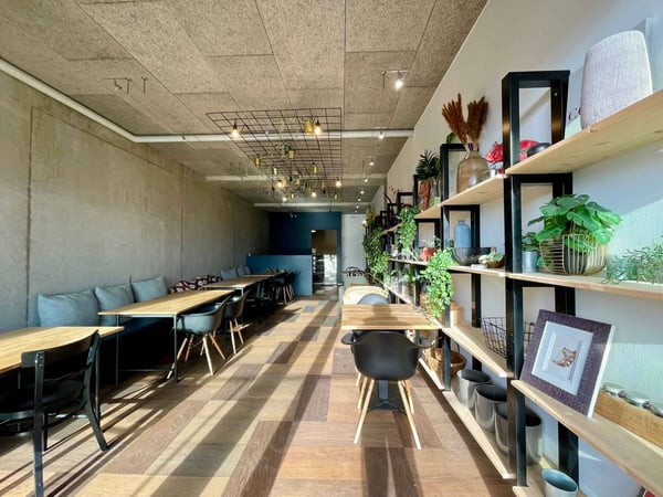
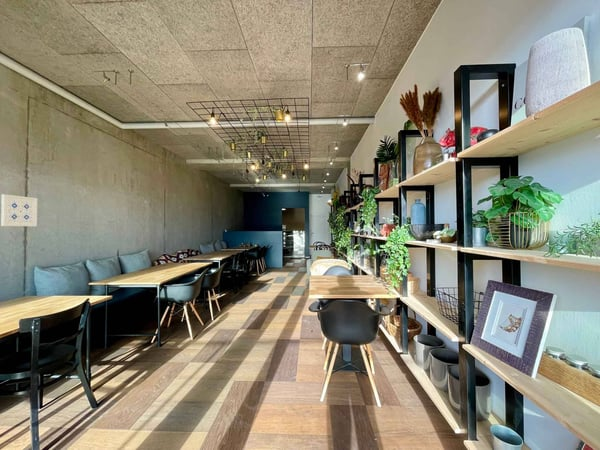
+ wall art (20, 211)
